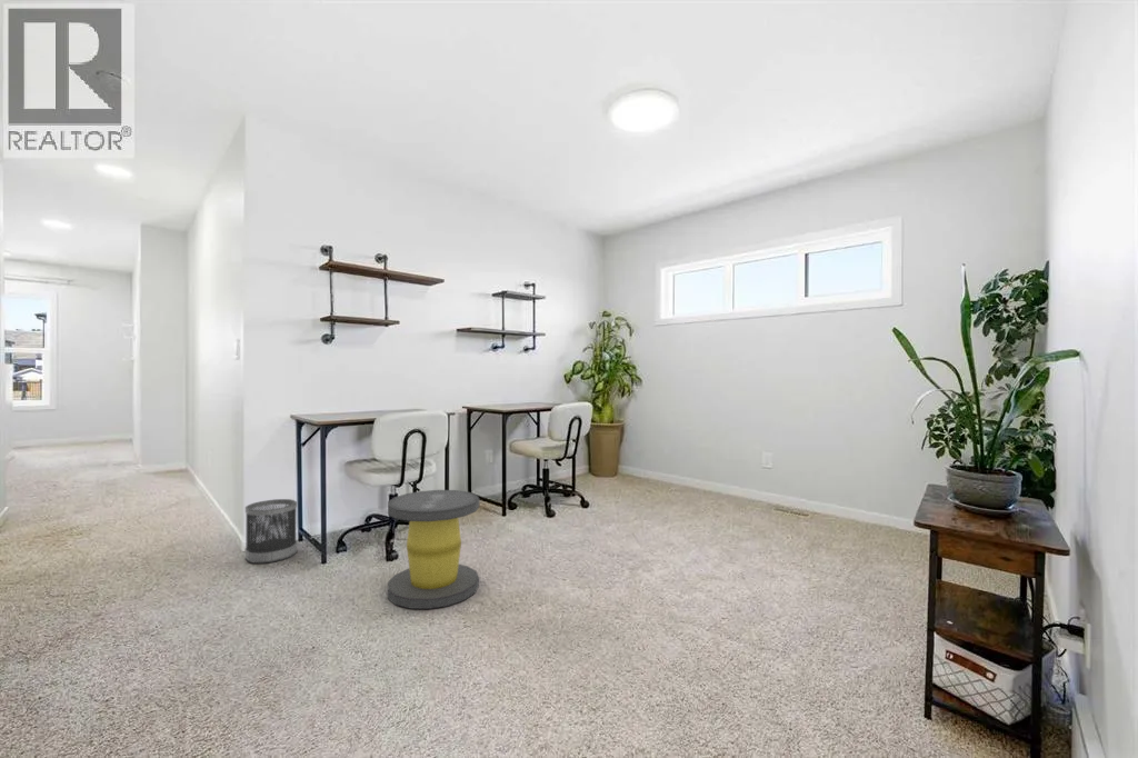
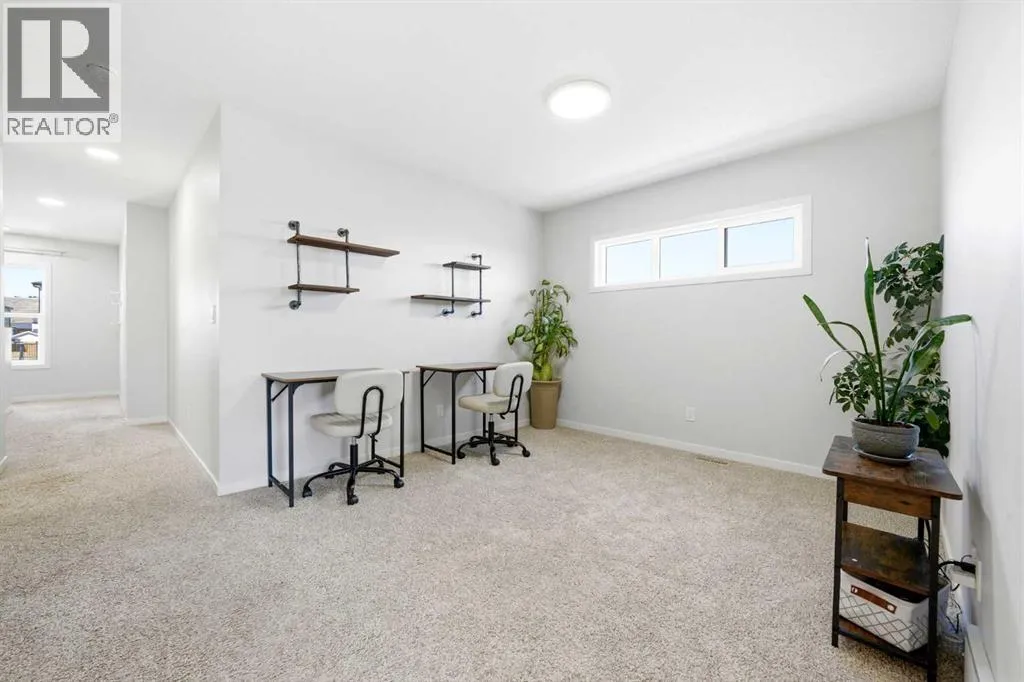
- stool (433, 543)
- wastebasket (271, 529)
